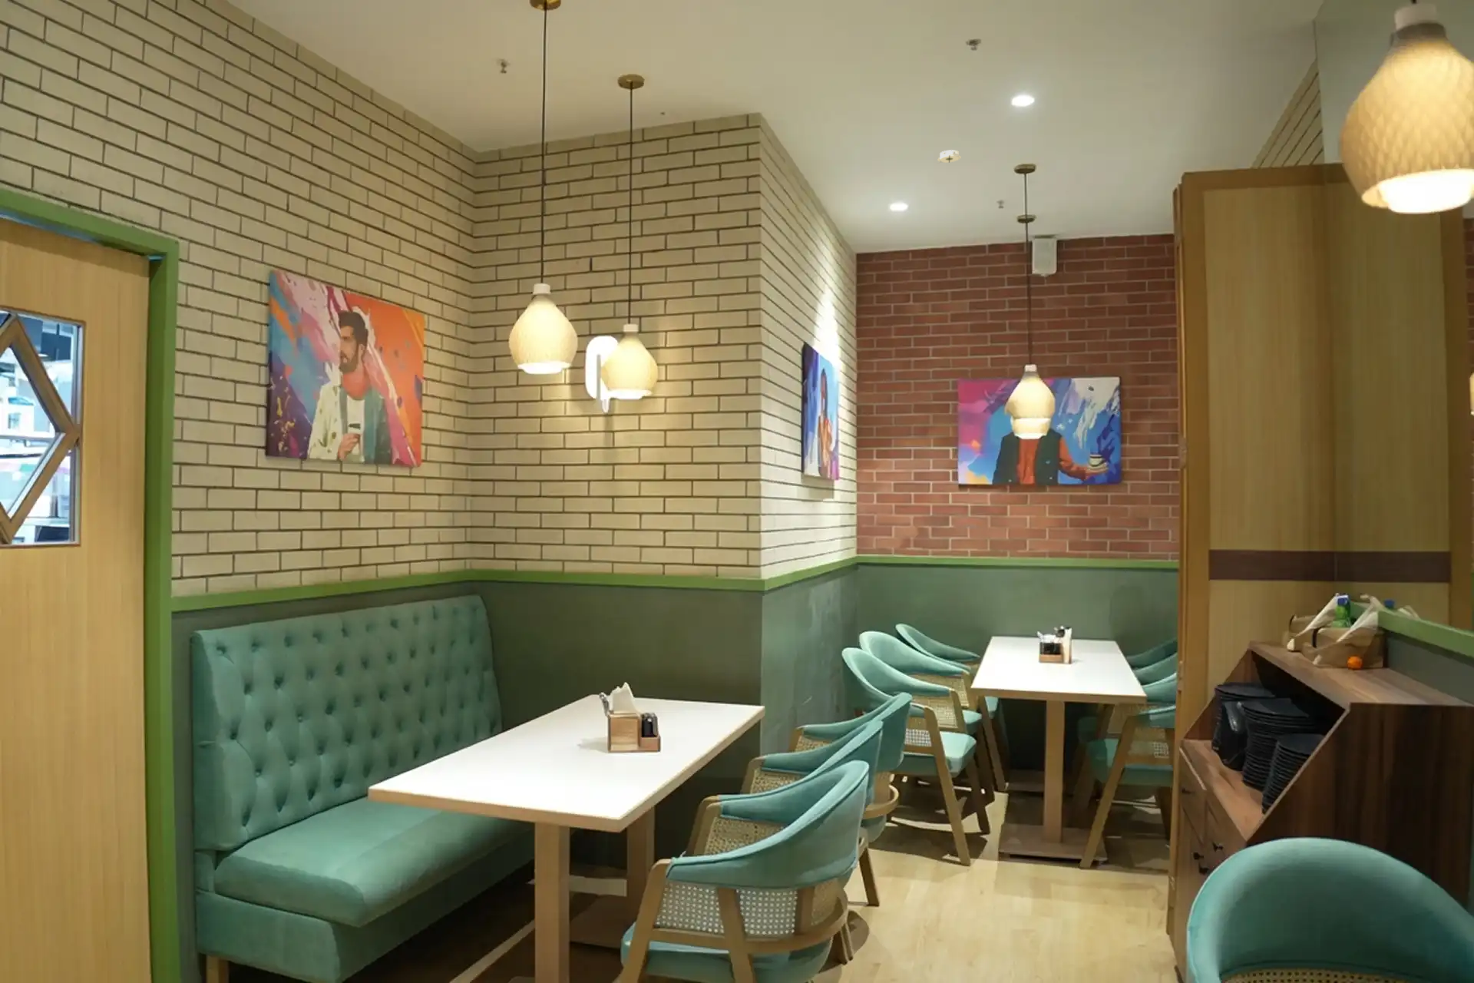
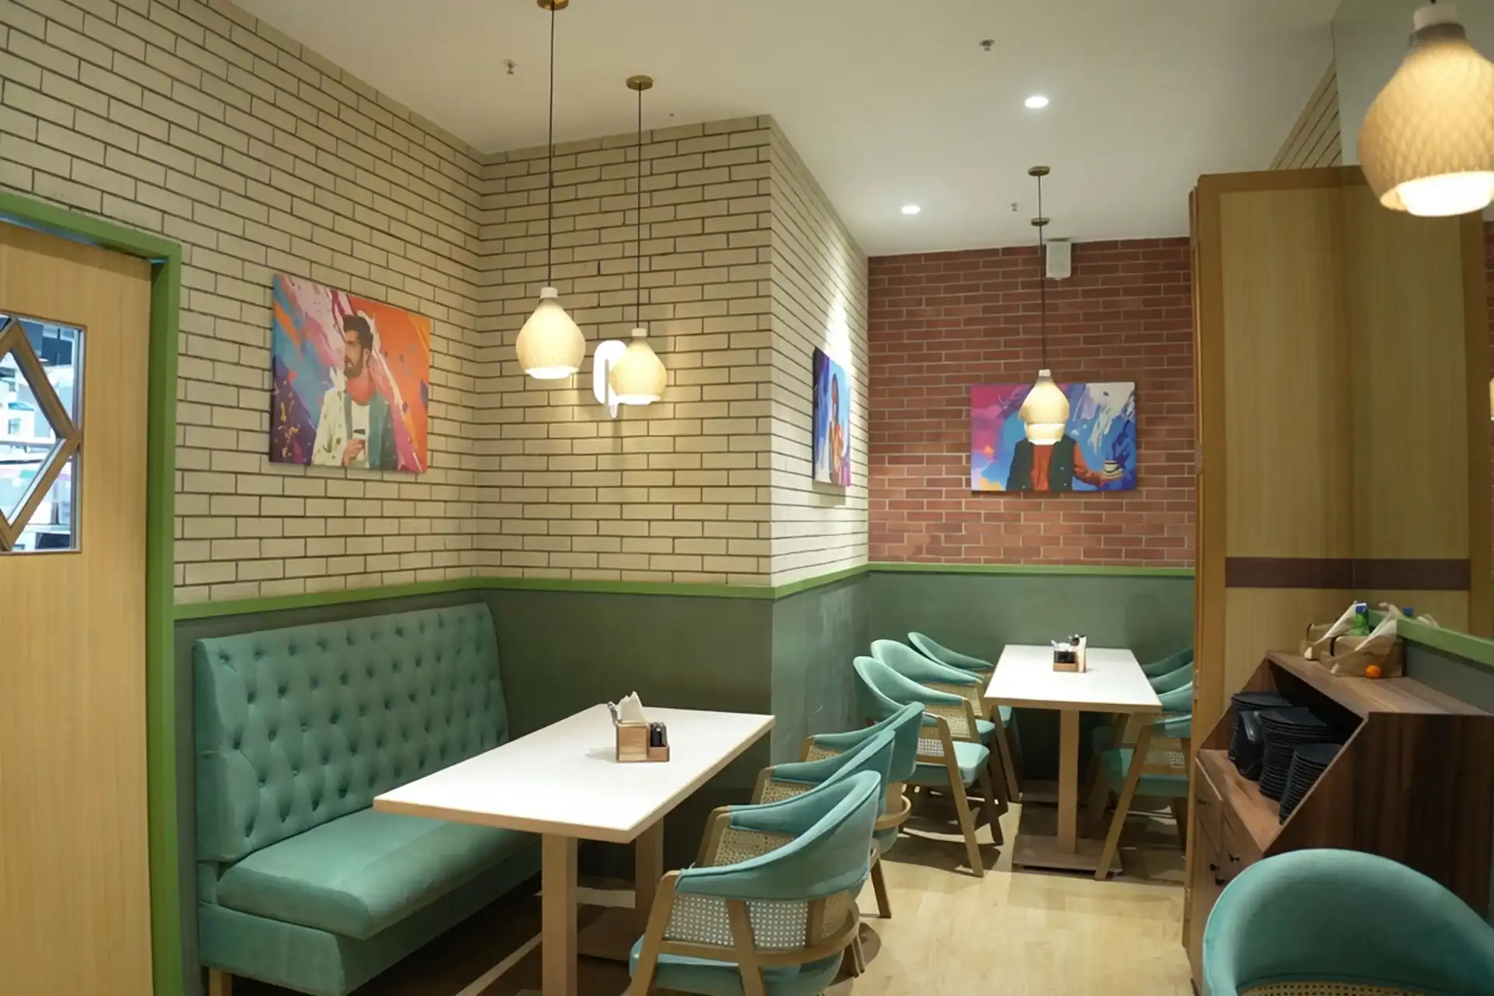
- smoke detector (948, 156)
